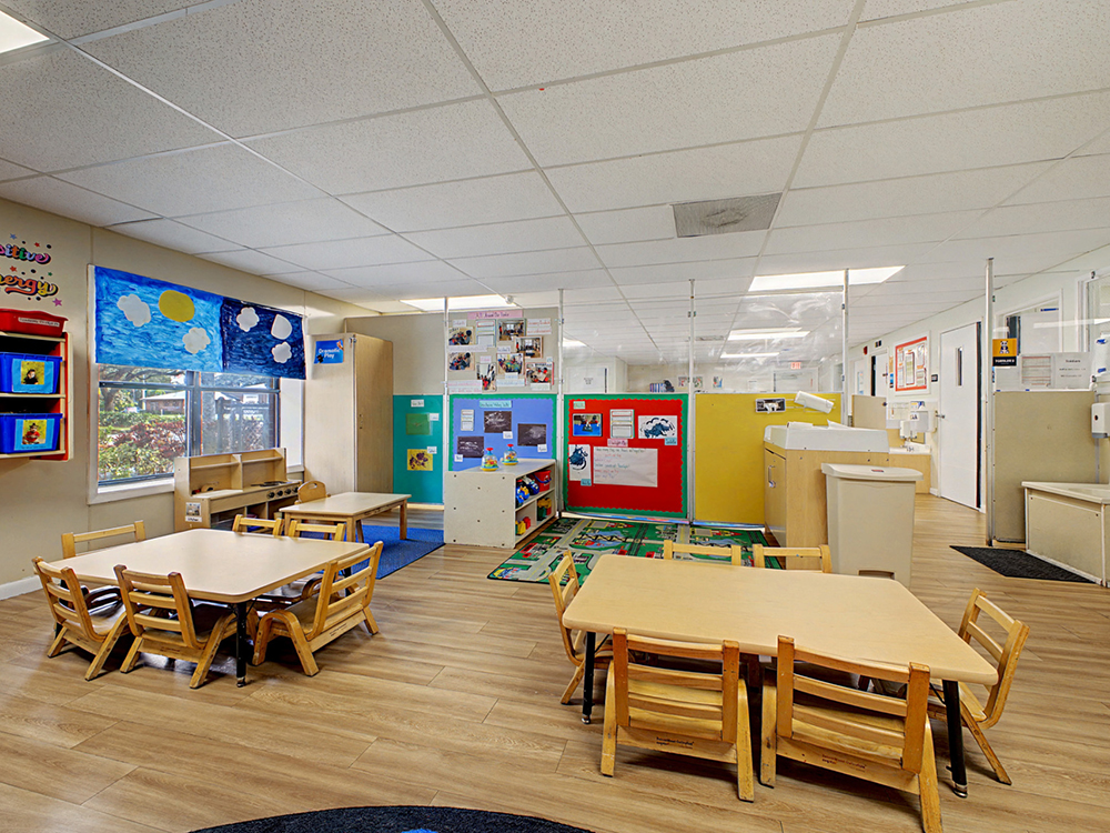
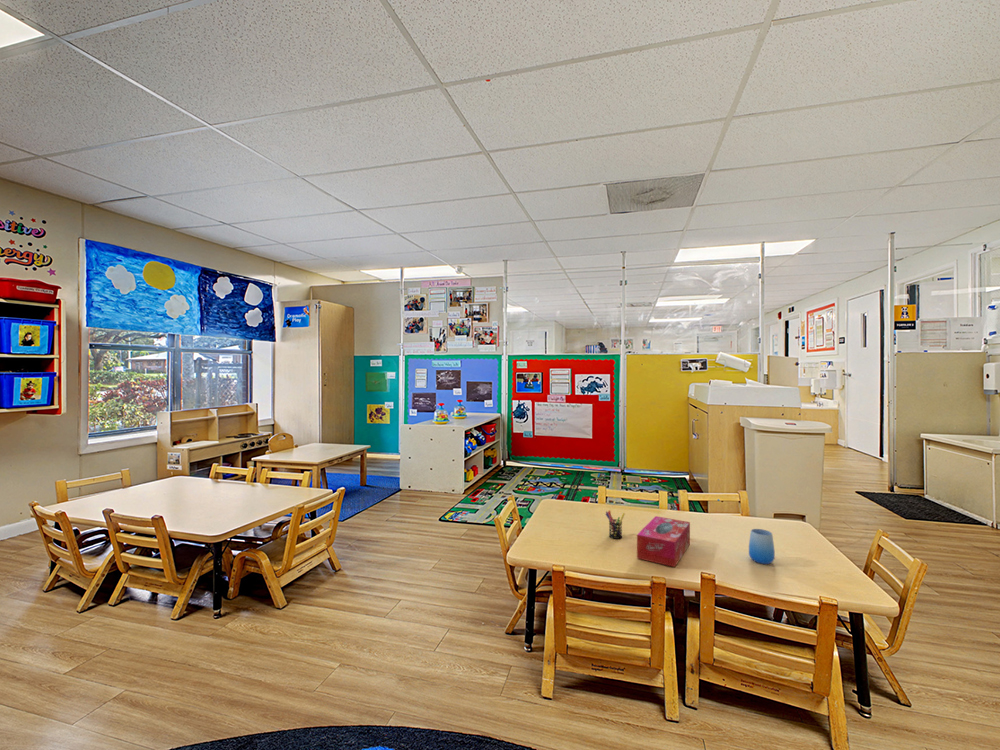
+ tissue box (664, 539)
+ cup (761, 546)
+ pen holder (615, 523)
